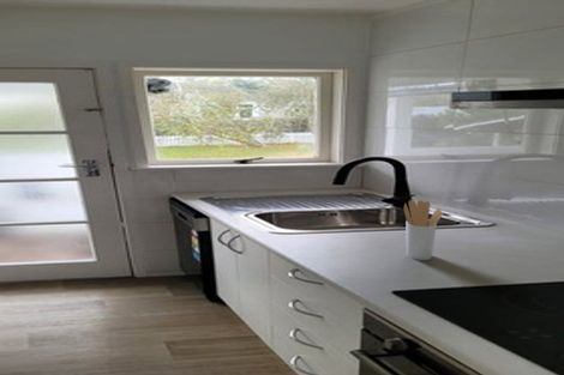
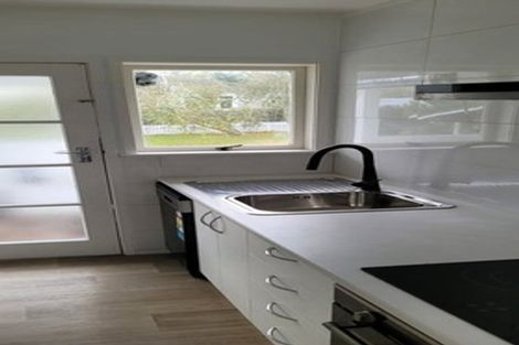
- utensil holder (419, 228)
